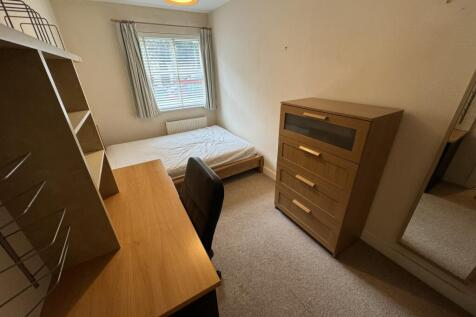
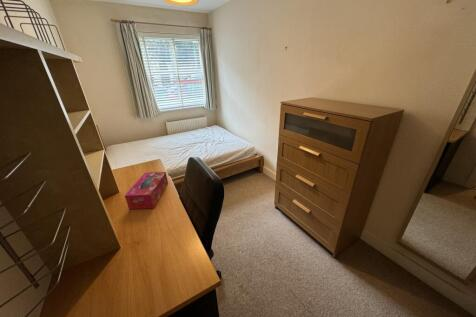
+ tissue box (148, 188)
